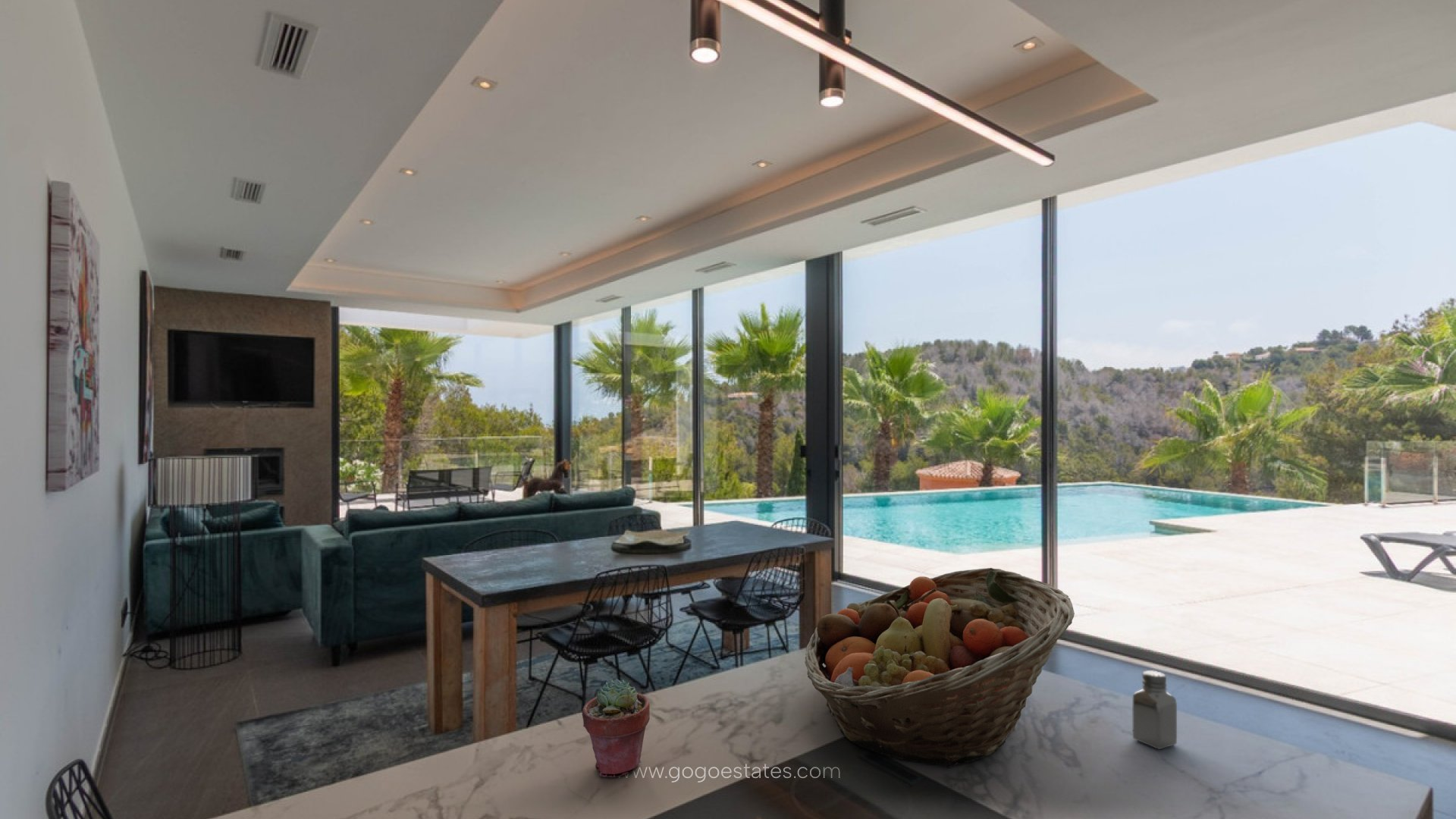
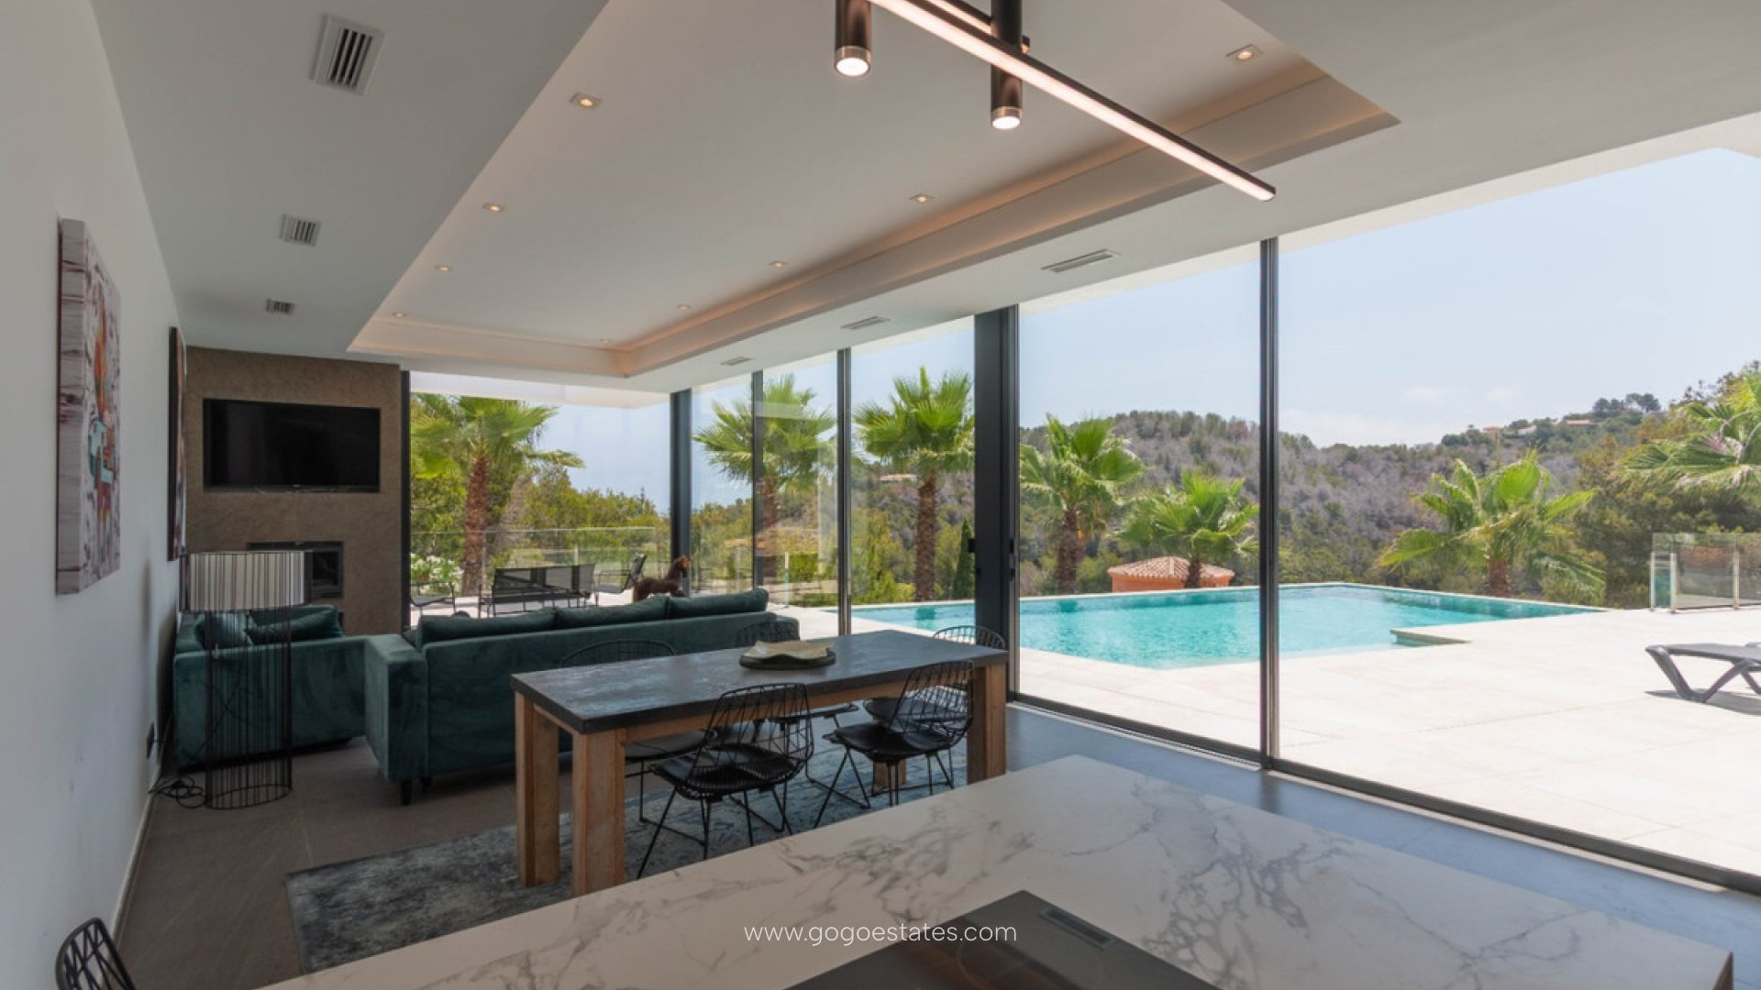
- fruit basket (930, 649)
- potted succulent (617, 722)
- saltshaker (1154, 707)
